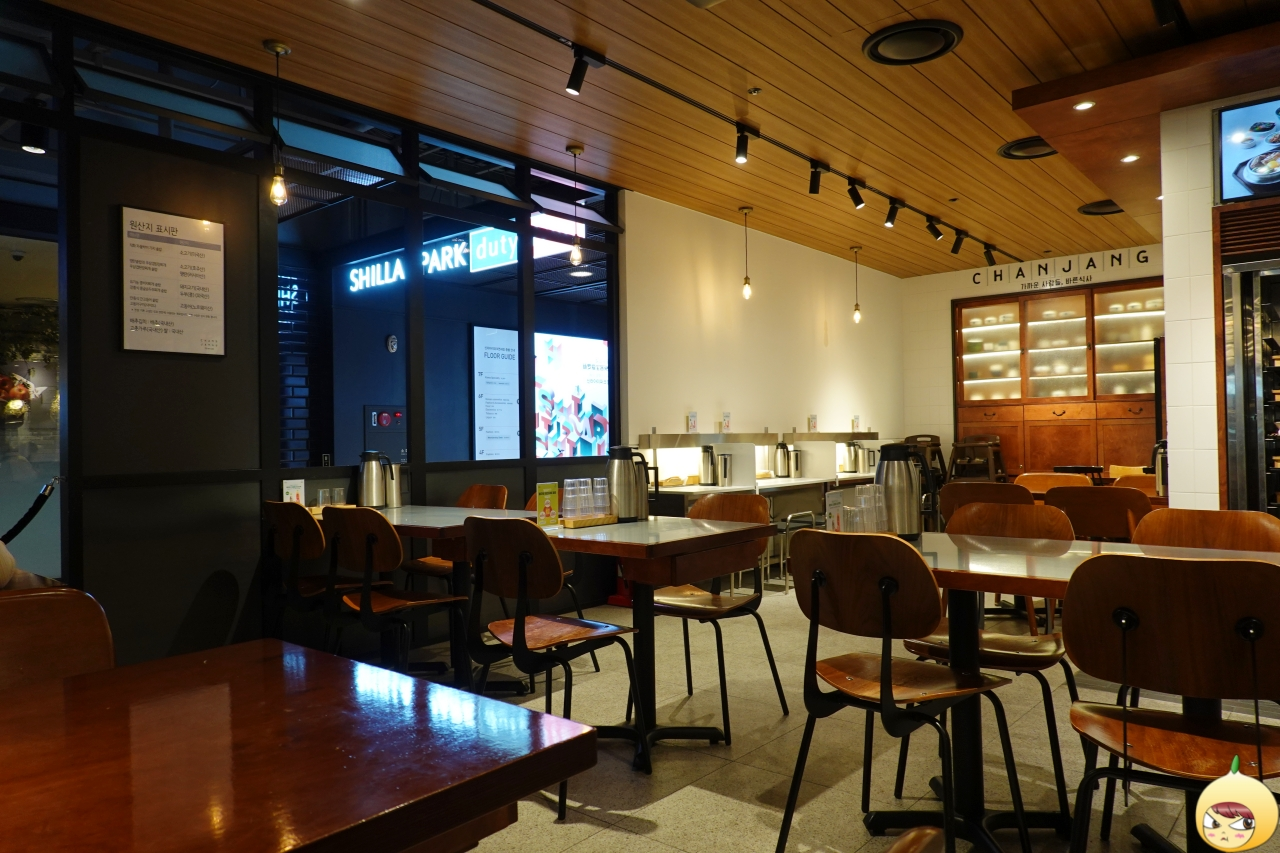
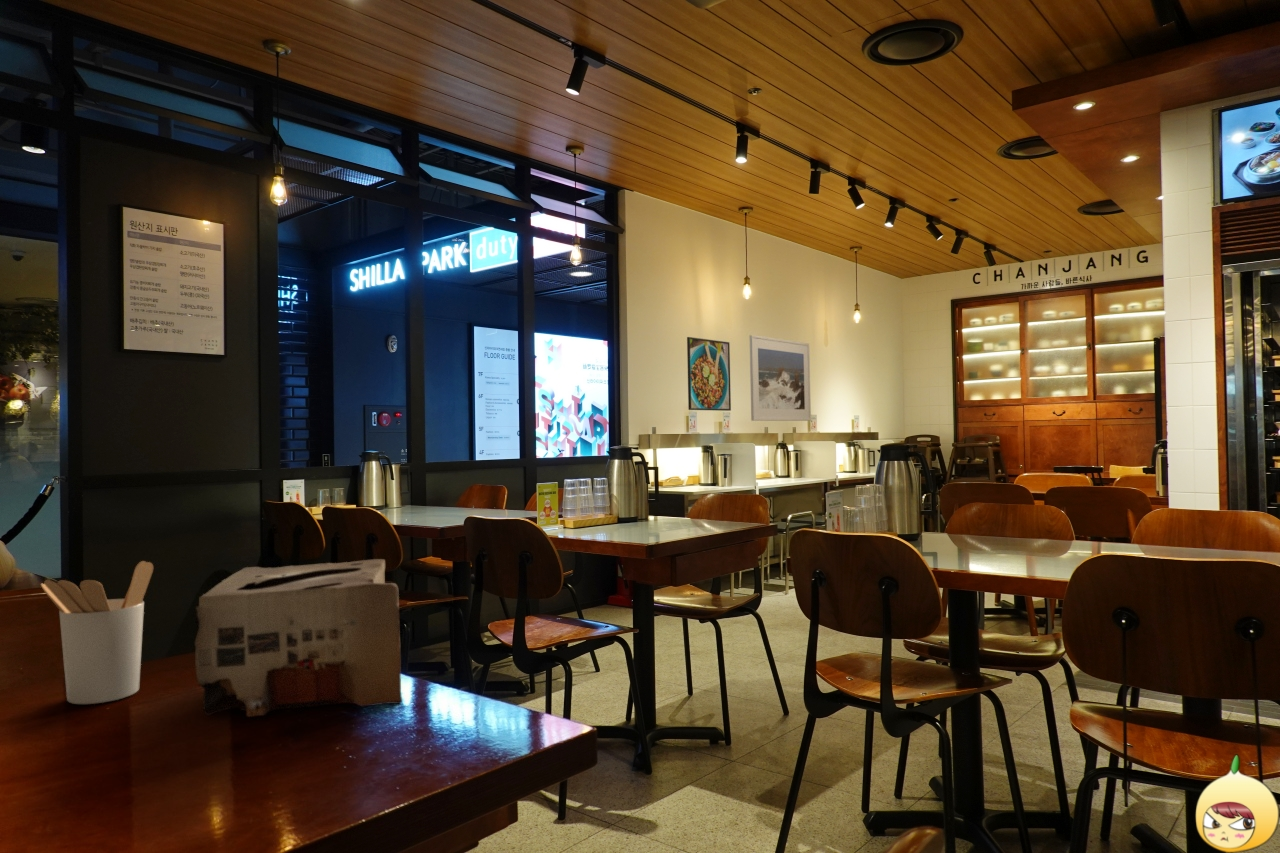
+ tissue box (311, 631)
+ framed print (781, 380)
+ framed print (709, 375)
+ utensil holder (94, 632)
